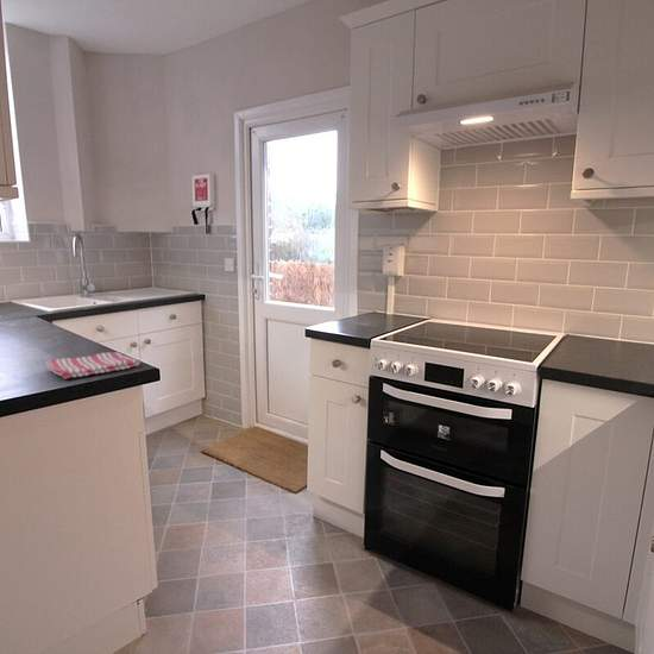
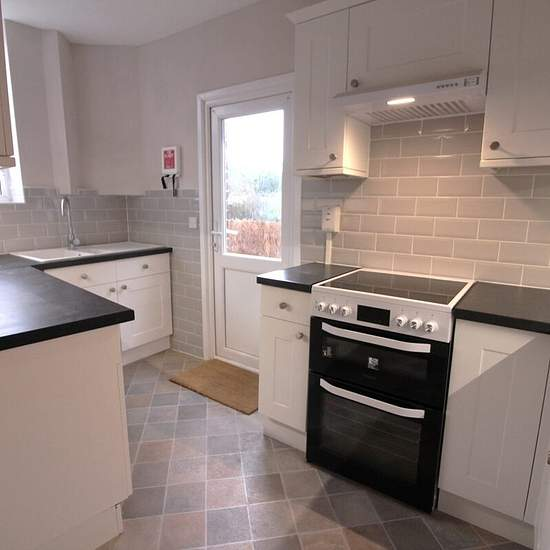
- dish towel (94, 363)
